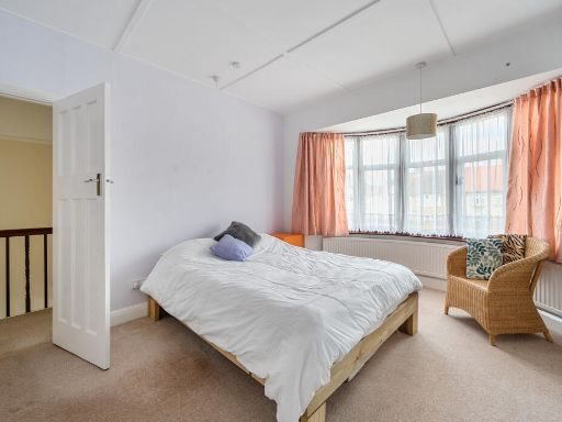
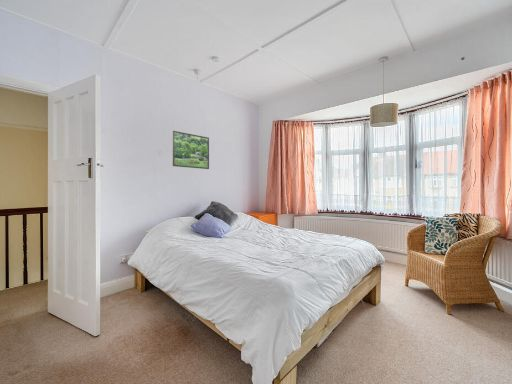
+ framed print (191, 151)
